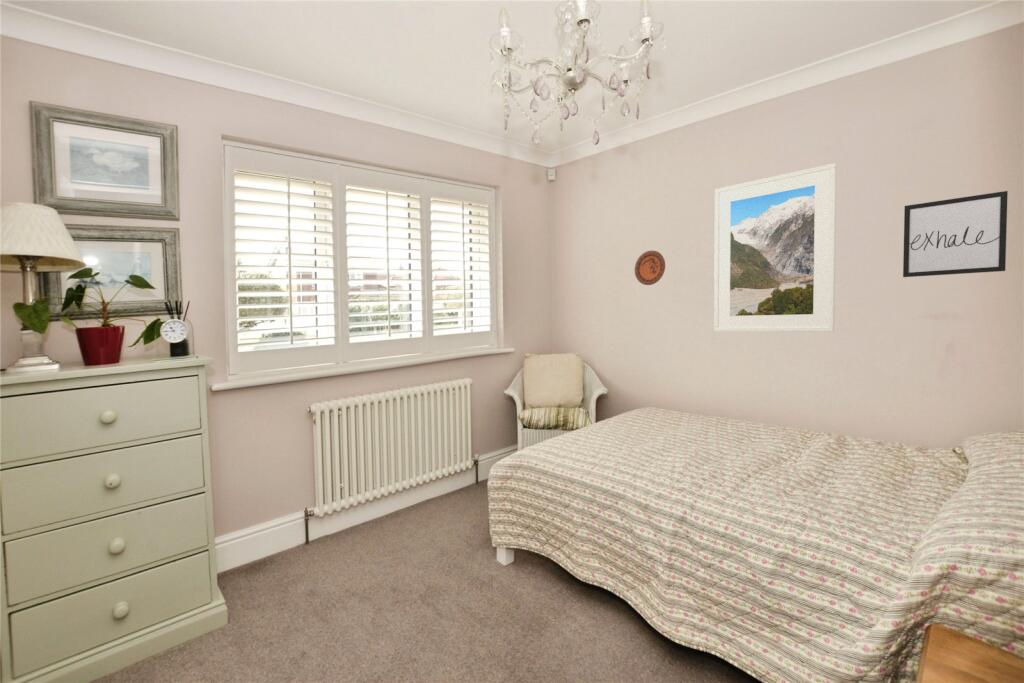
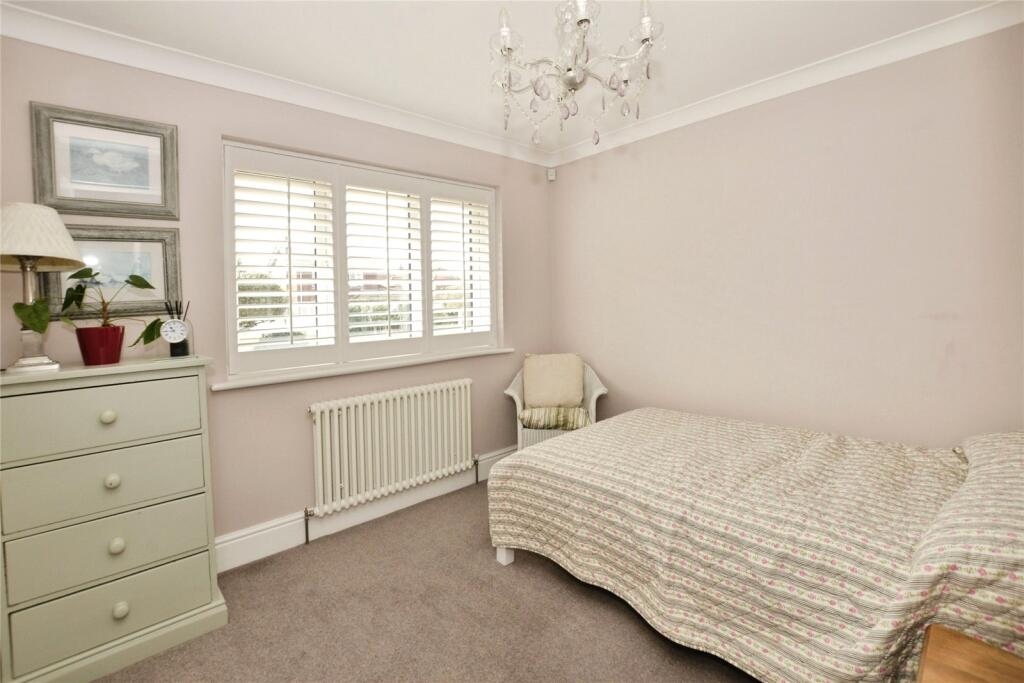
- decorative plate (649, 267)
- wall art (952, 236)
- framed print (769, 254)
